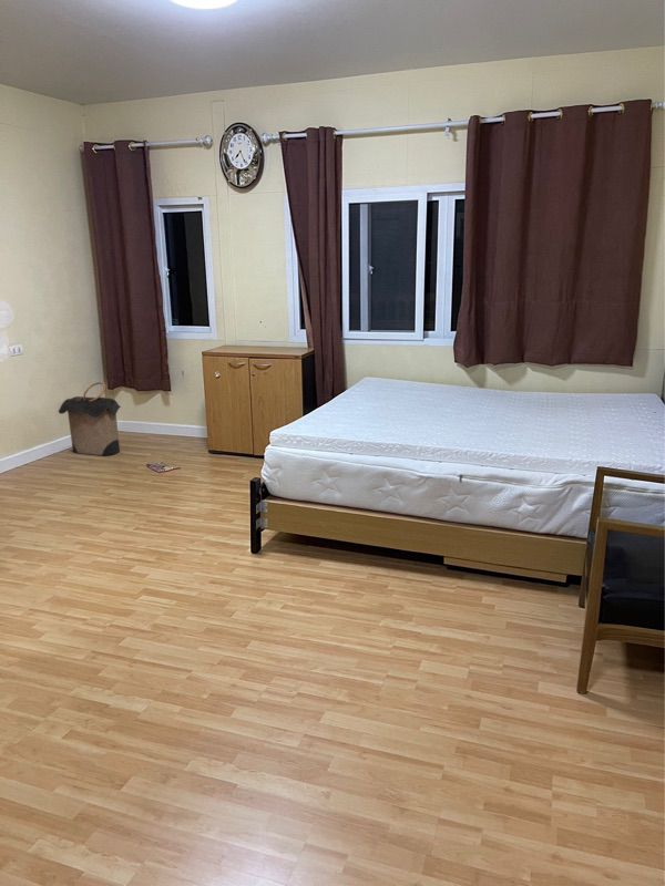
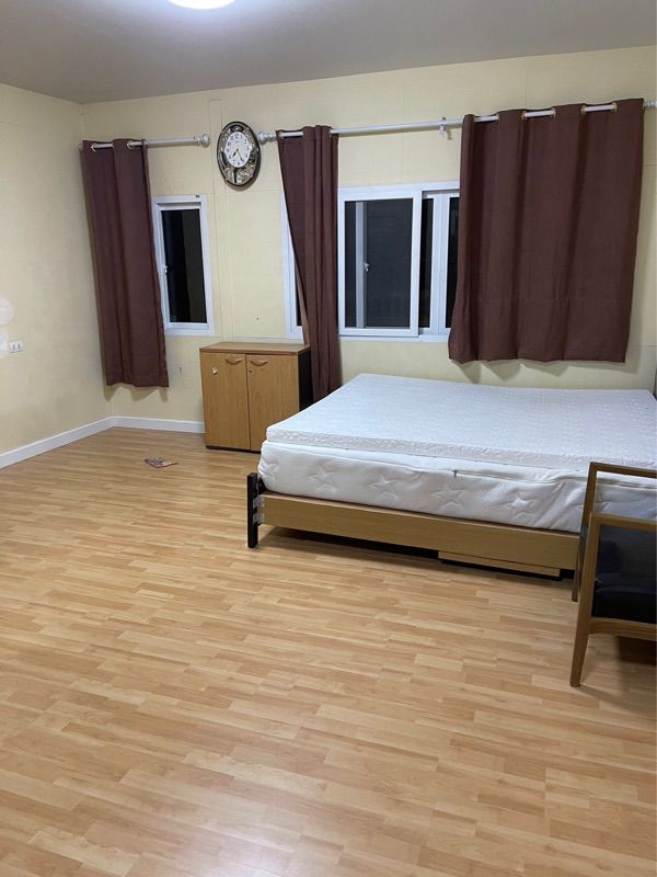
- laundry hamper (90, 418)
